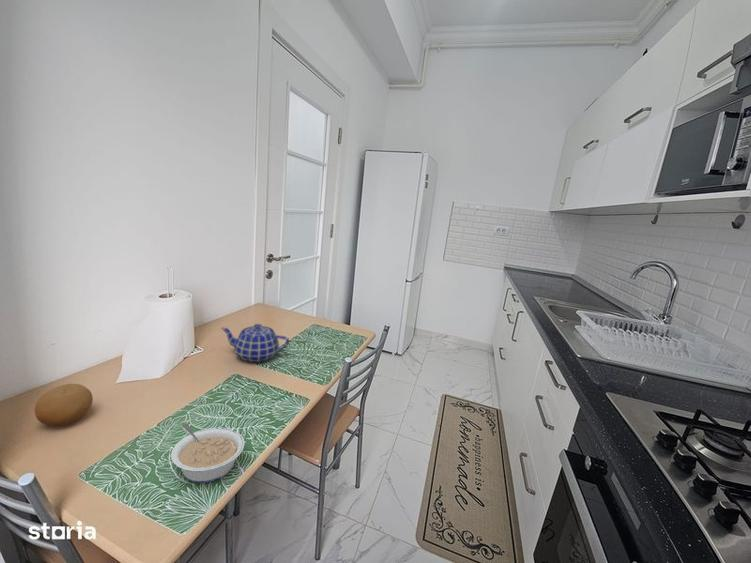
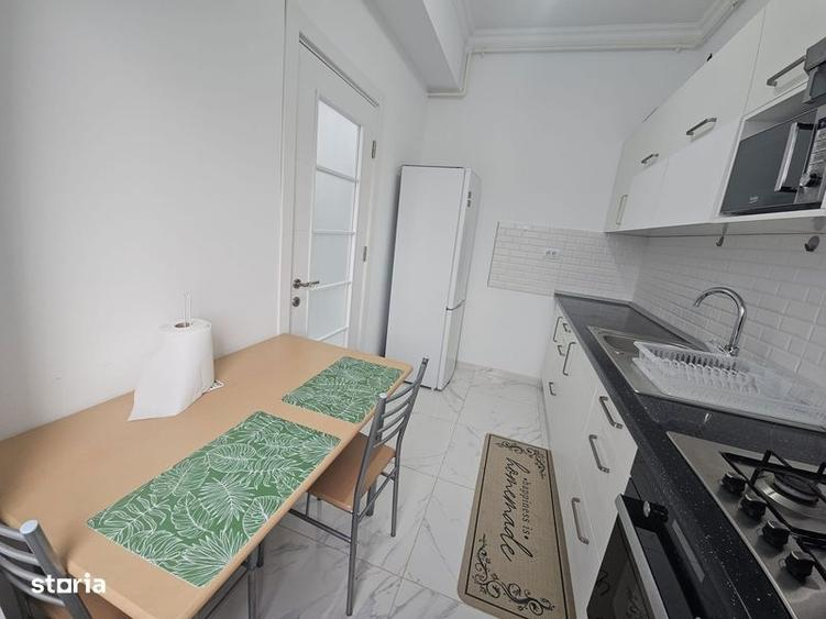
- teapot (255, 340)
- legume (206, 454)
- fruit (64, 404)
